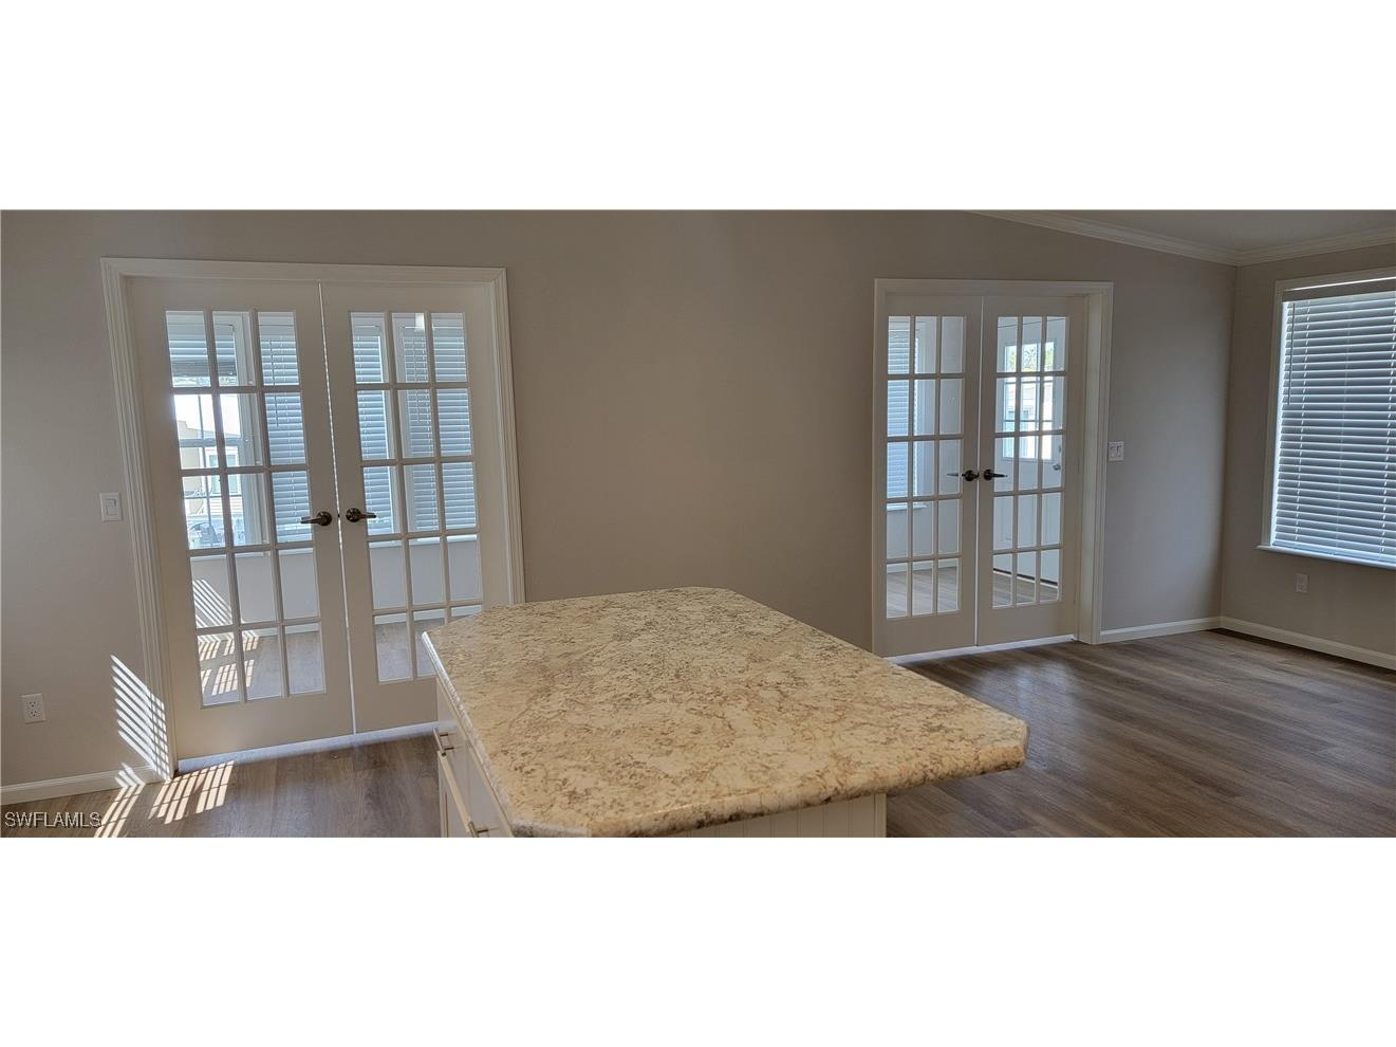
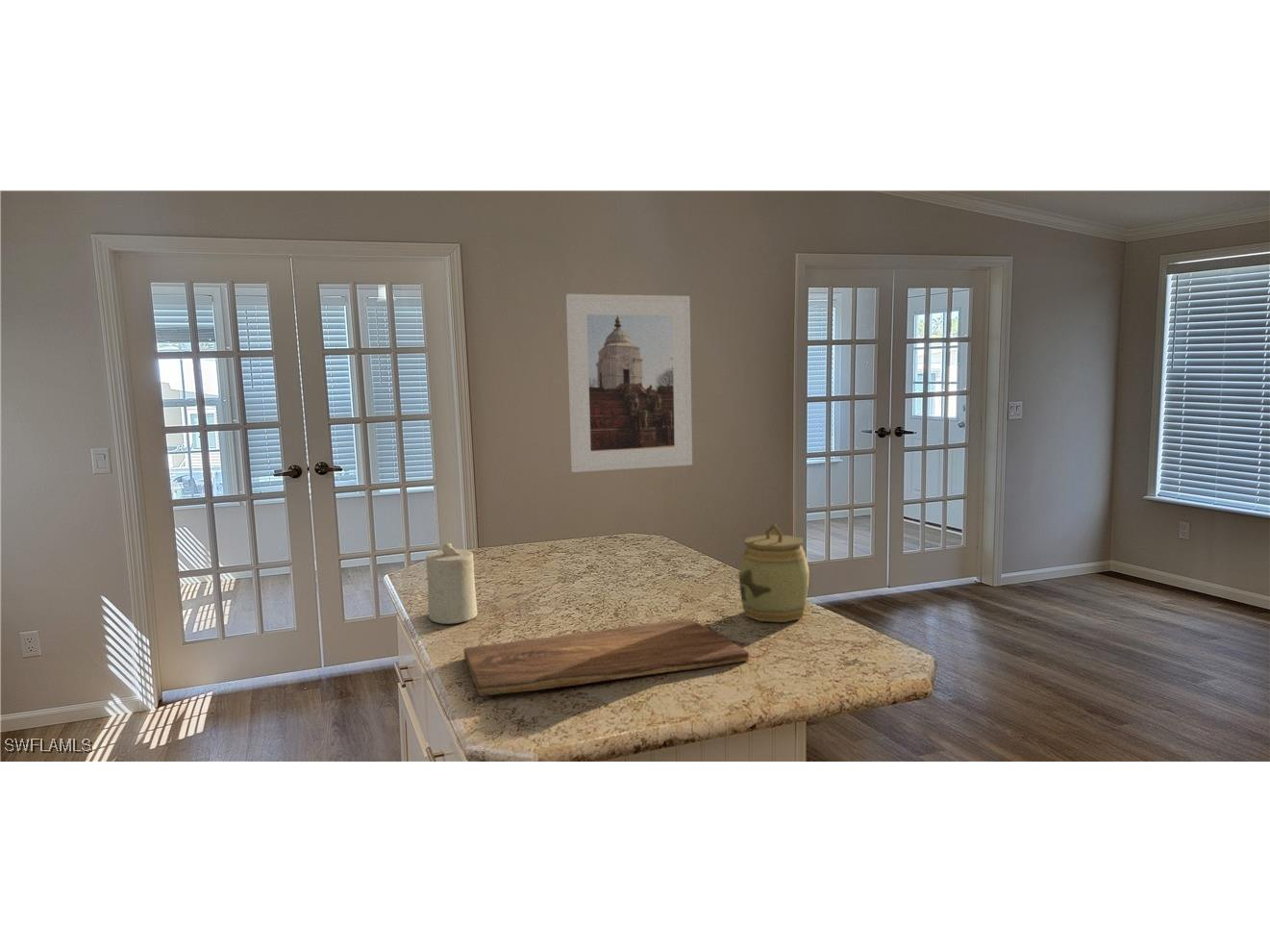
+ candle (451, 579)
+ jar (774, 568)
+ cutting board (601, 654)
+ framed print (631, 383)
